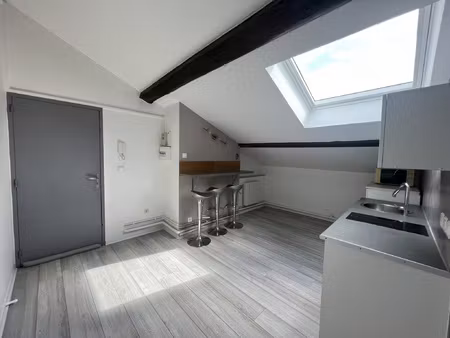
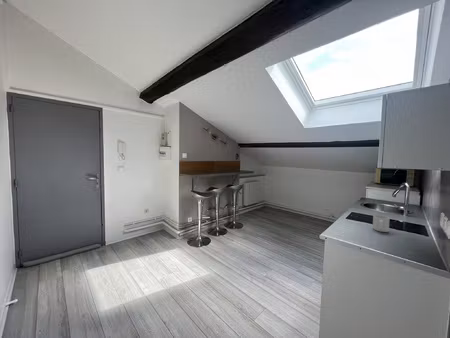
+ mug (380, 223)
